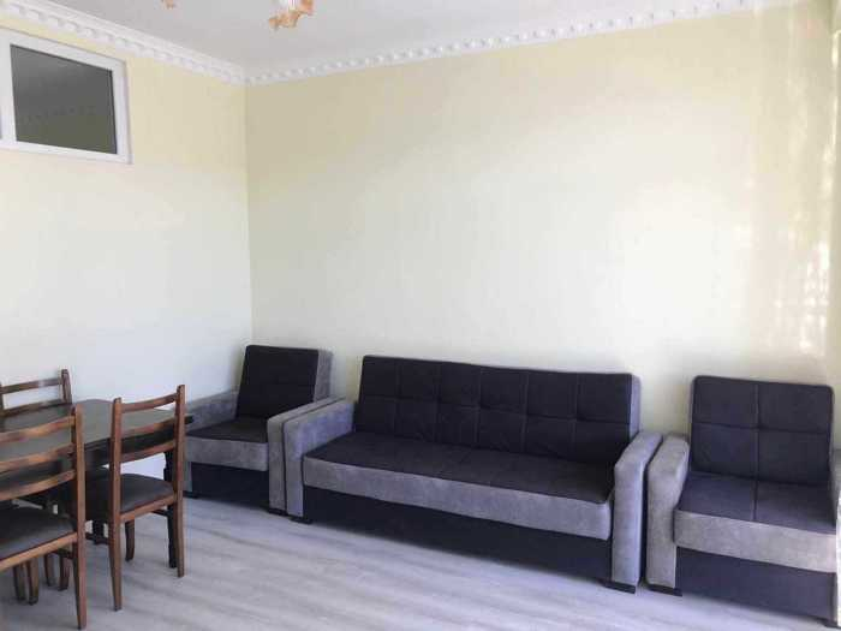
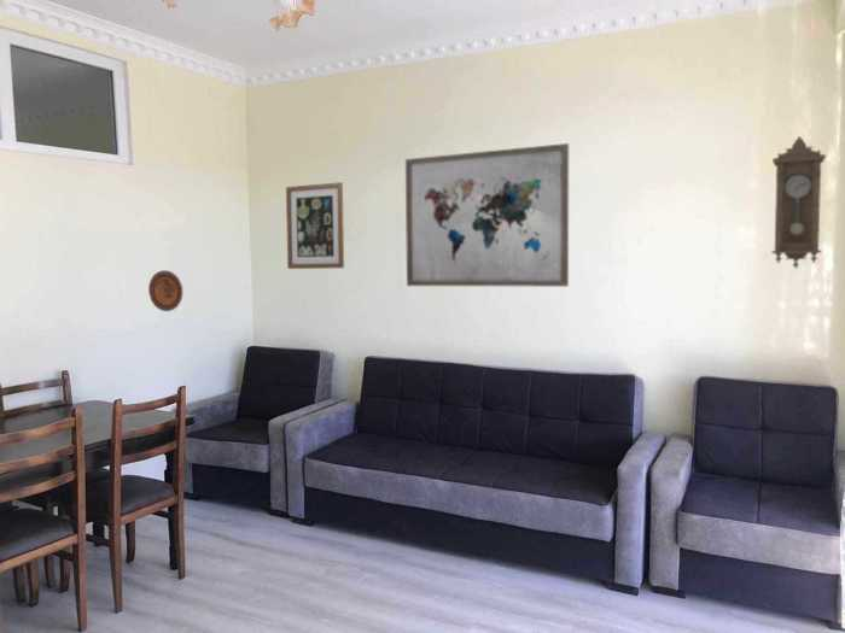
+ pendulum clock (797, 204)
+ wall art (482, 219)
+ wall art (314, 227)
+ decorative plate (165, 291)
